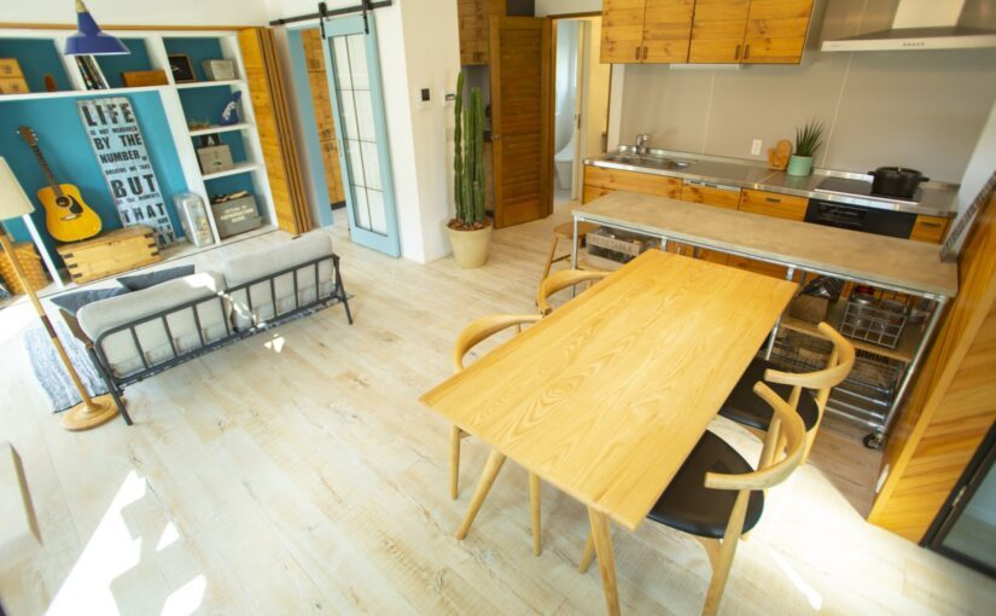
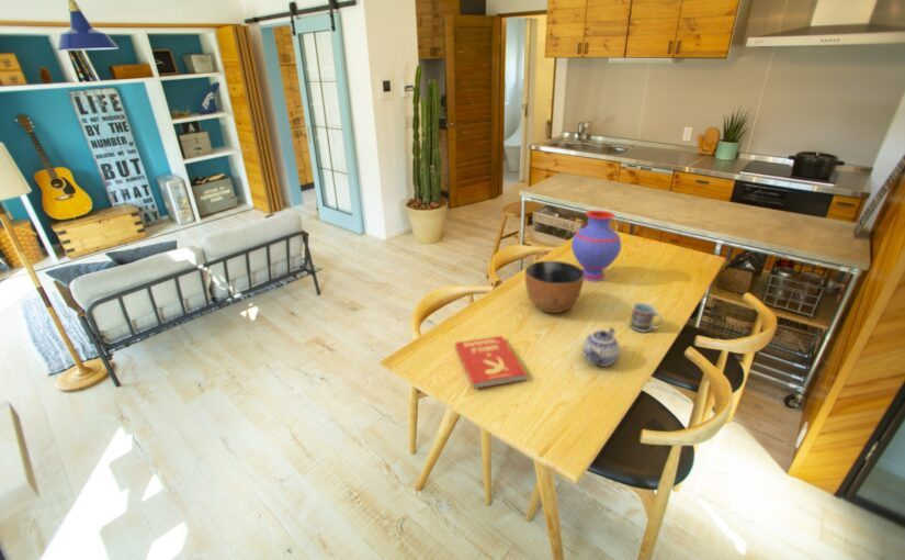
+ vase (596, 246)
+ teapot (601, 345)
+ bowl (553, 290)
+ cup (646, 318)
+ book (488, 360)
